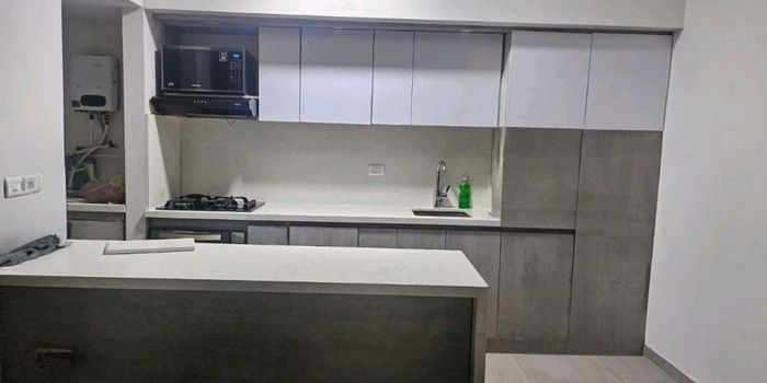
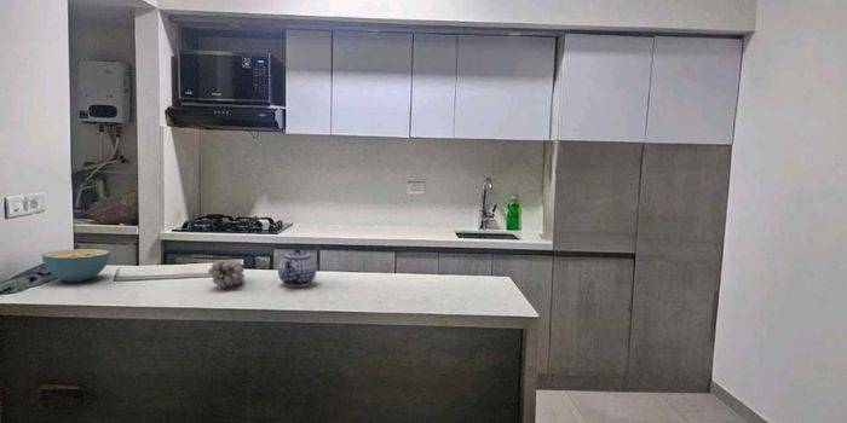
+ cereal bowl (76, 266)
+ teapot (296, 266)
+ fruit (229, 271)
